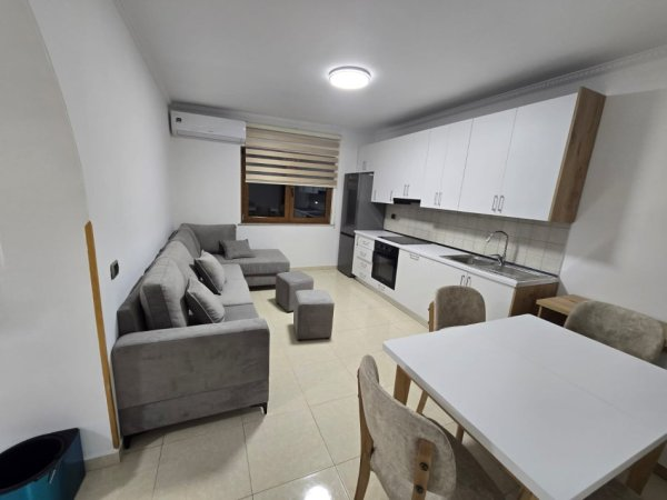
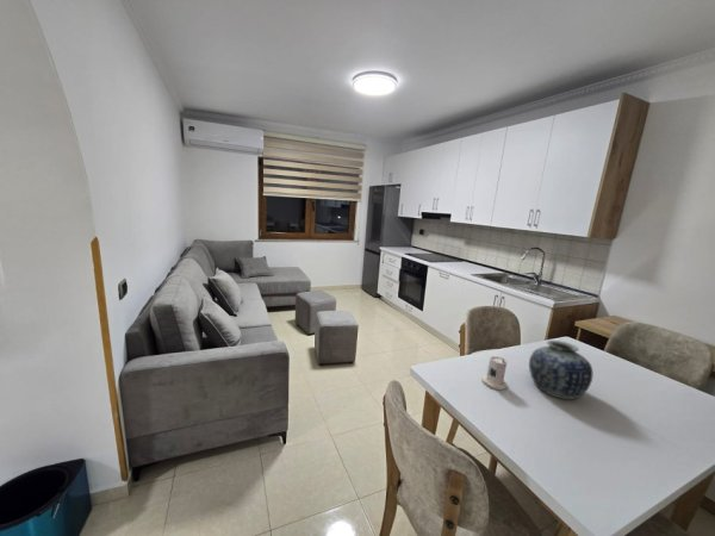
+ vase (559, 367)
+ candle (496, 369)
